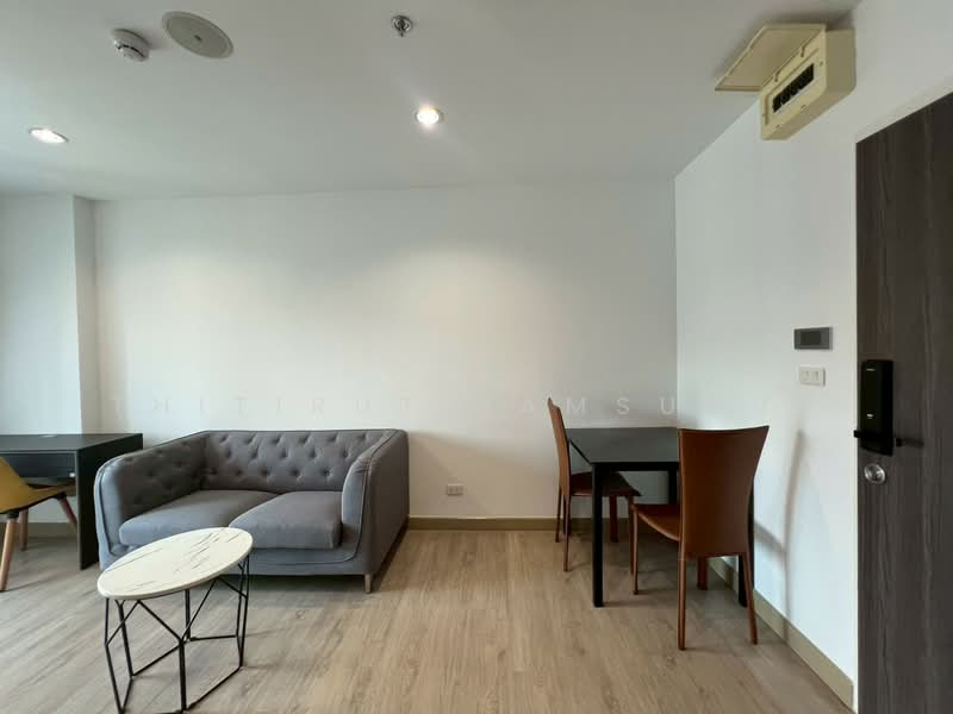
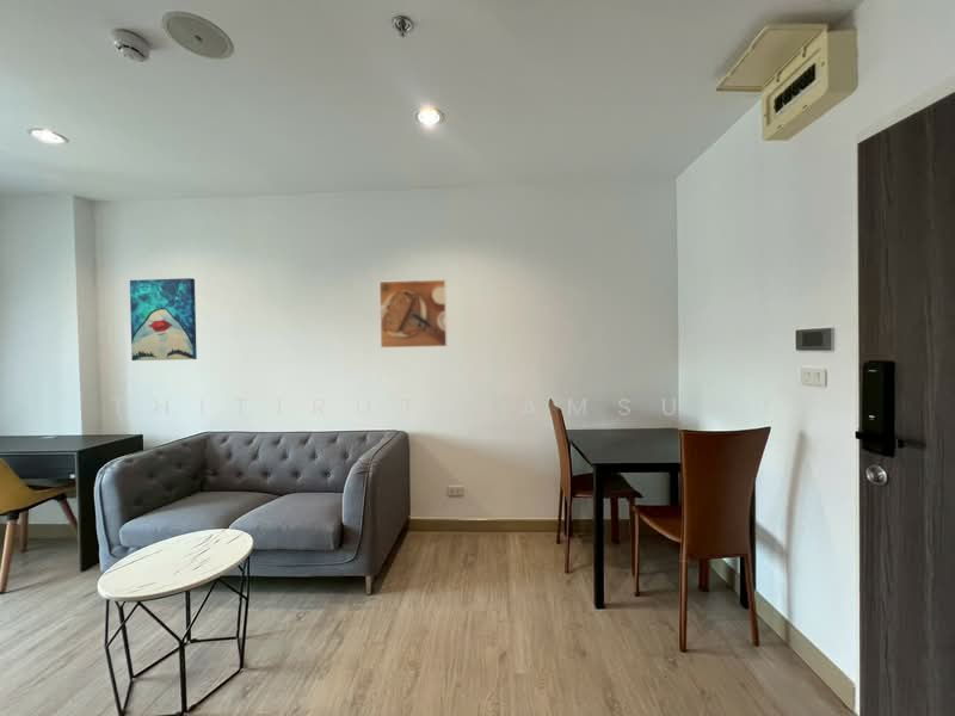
+ wall art (162, 320)
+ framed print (413, 314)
